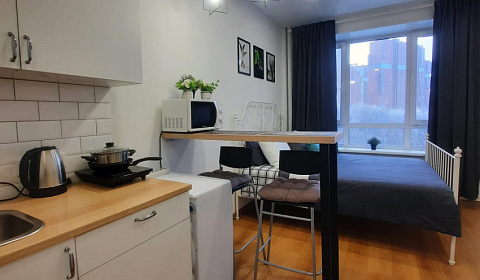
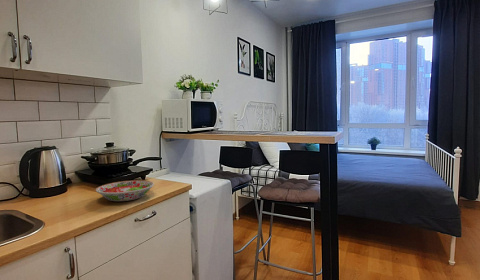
+ bowl (126, 191)
